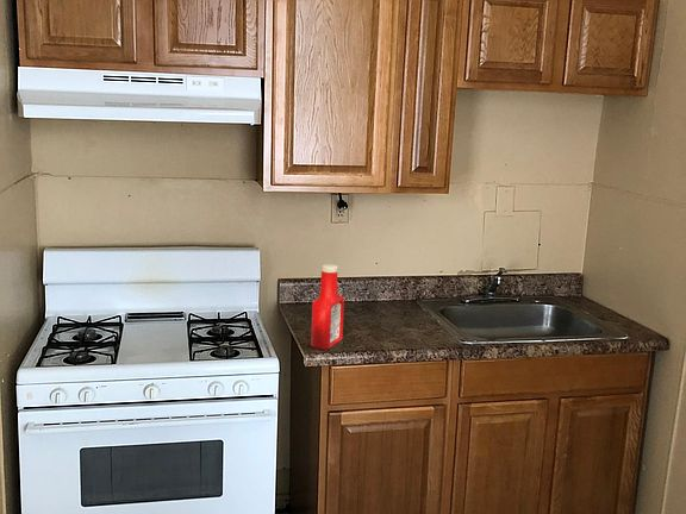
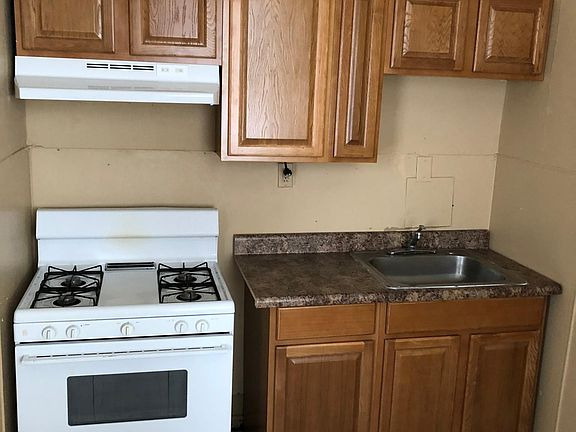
- soap bottle (328, 303)
